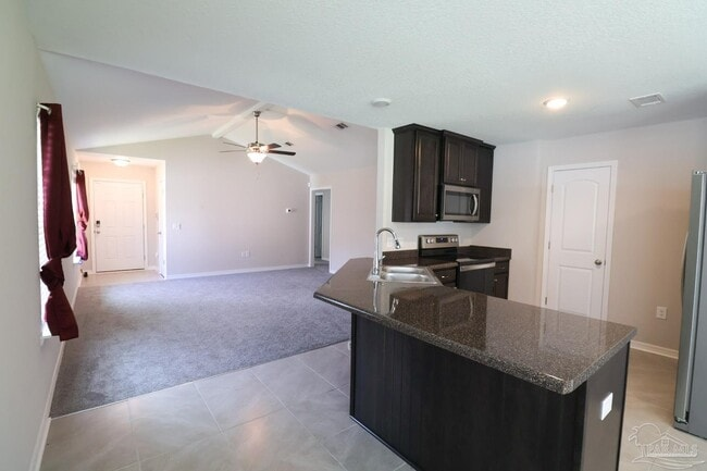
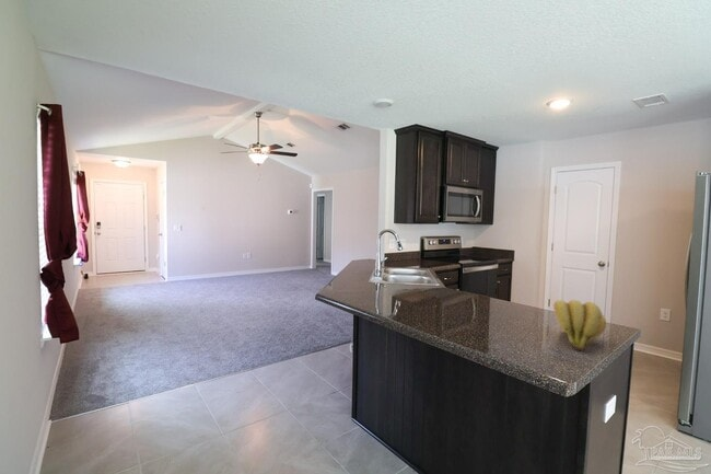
+ banana bunch (578, 320)
